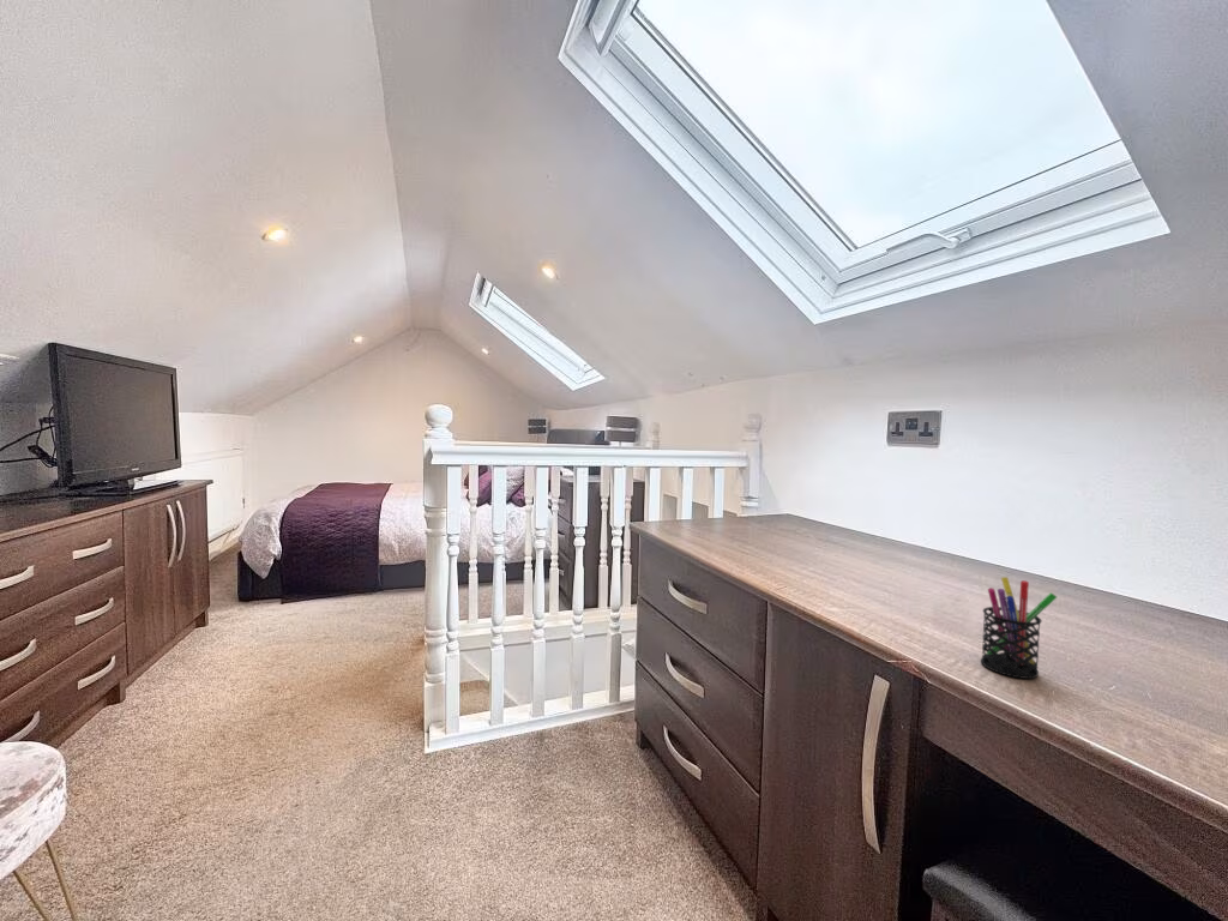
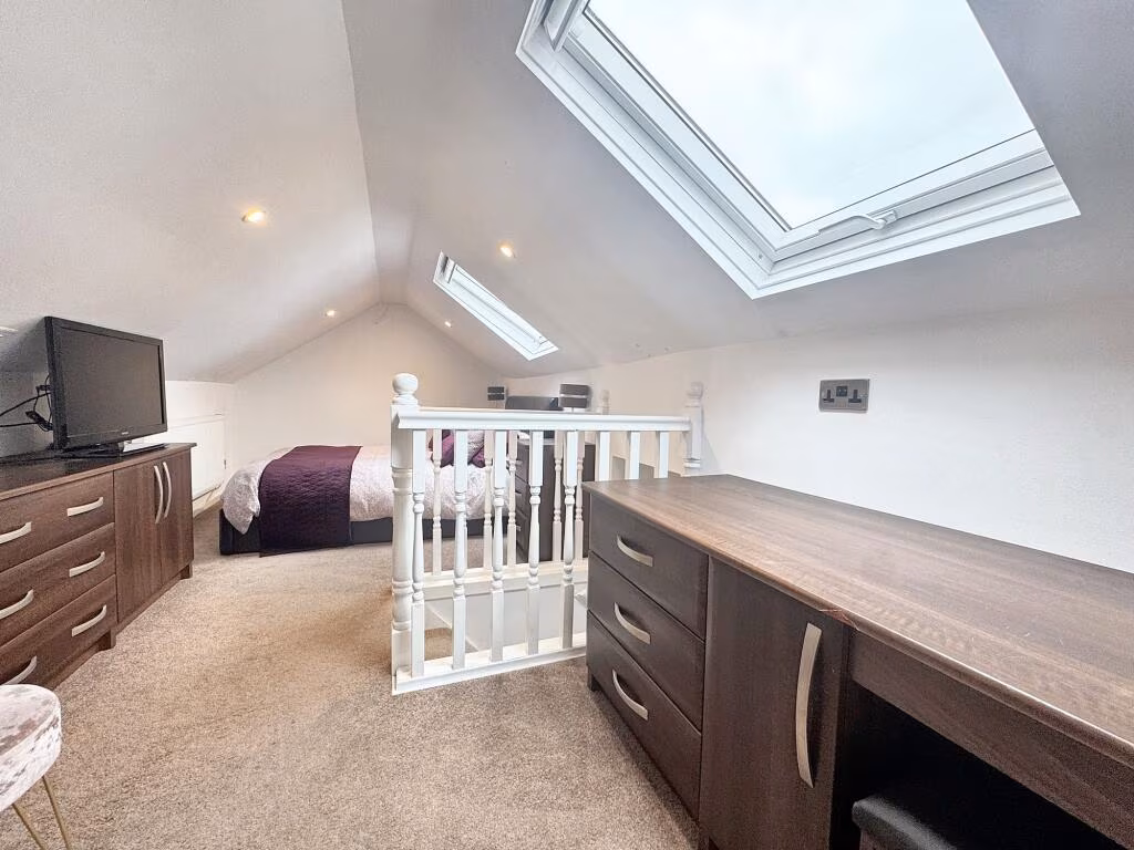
- pen holder (1018, 622)
